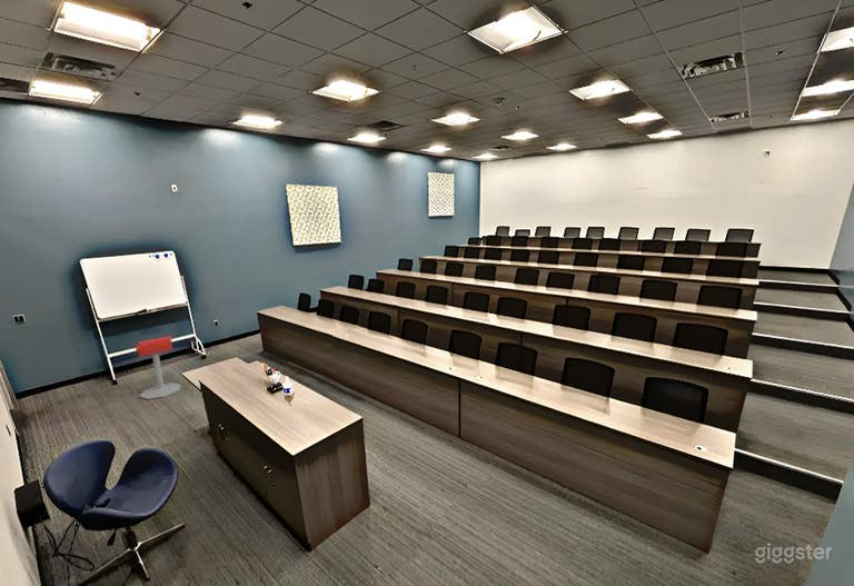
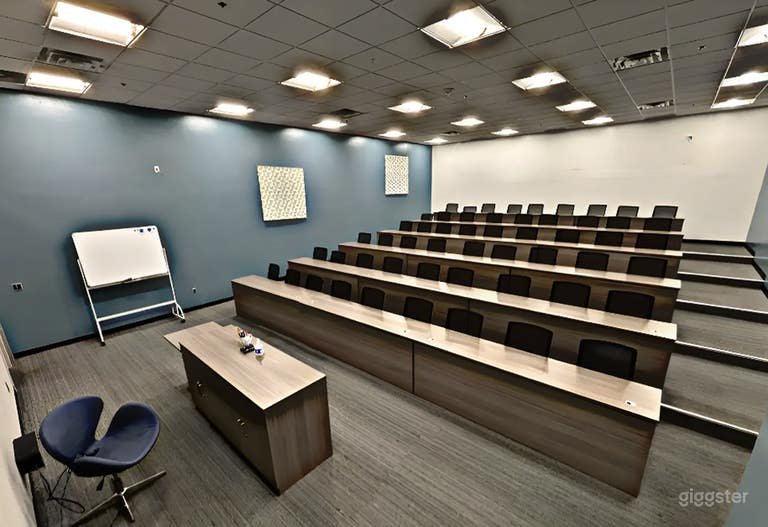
- stool (156, 362)
